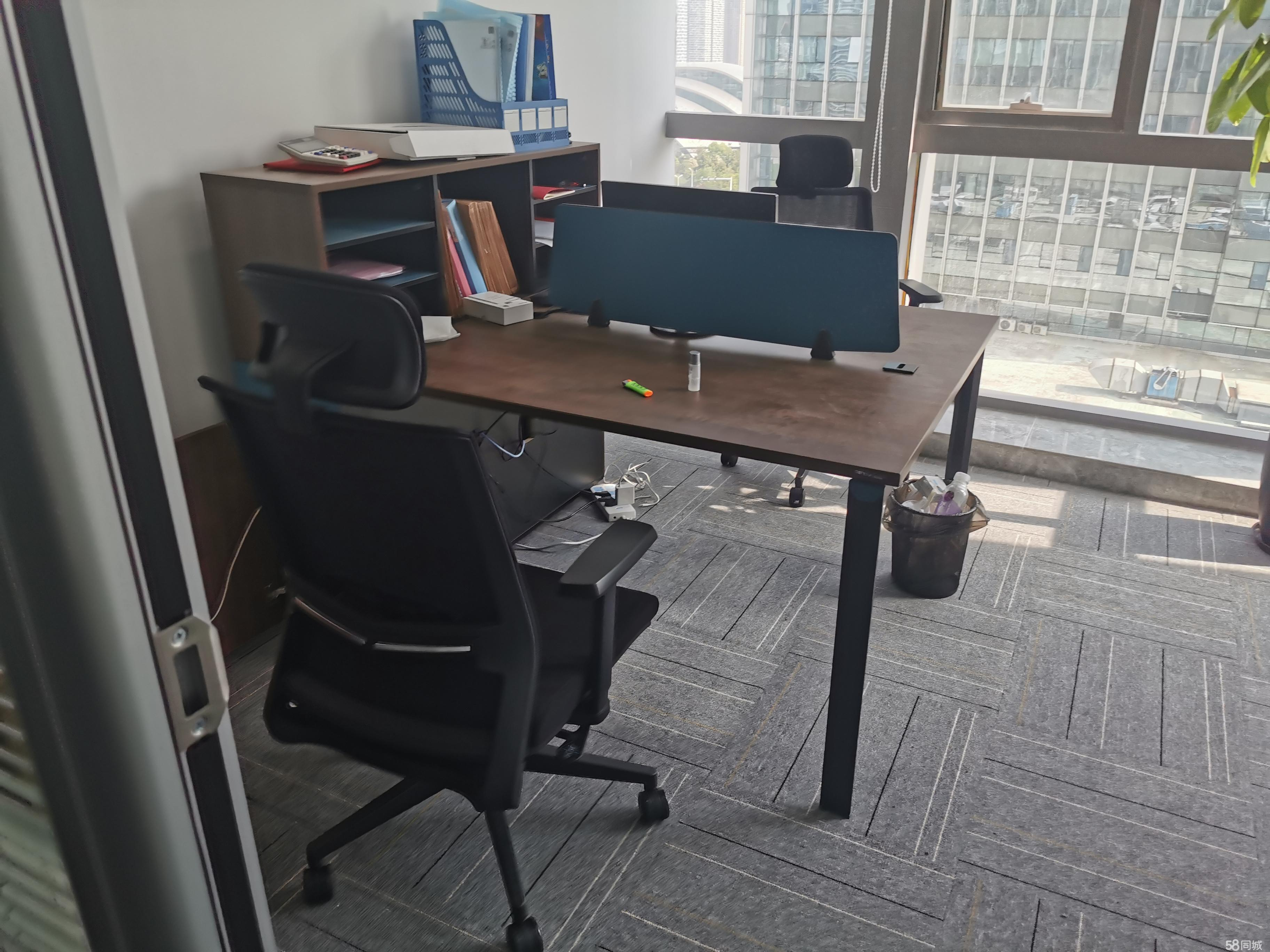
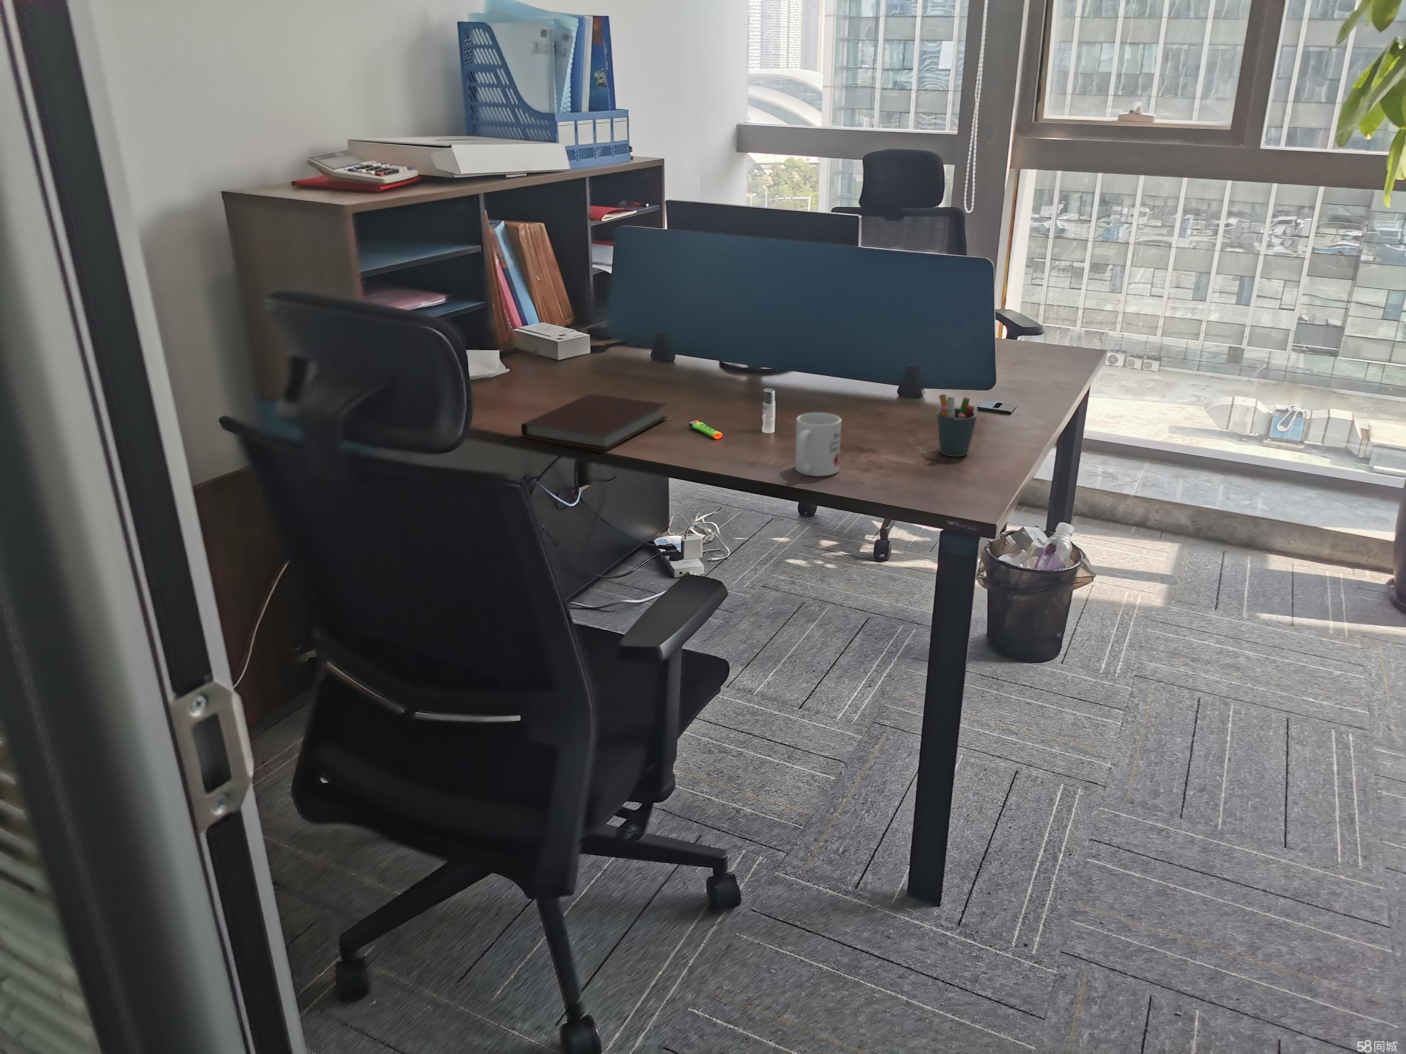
+ mug (814, 446)
+ pen holder (955, 422)
+ notebook (597, 420)
